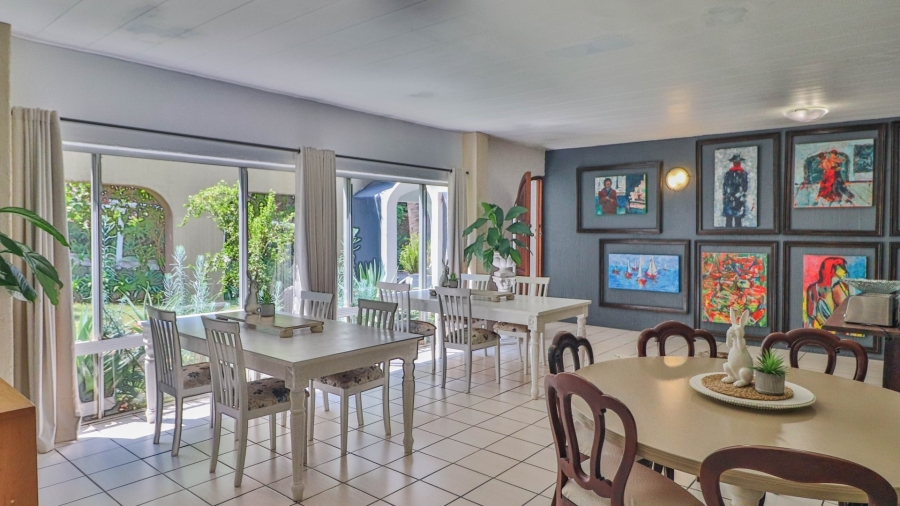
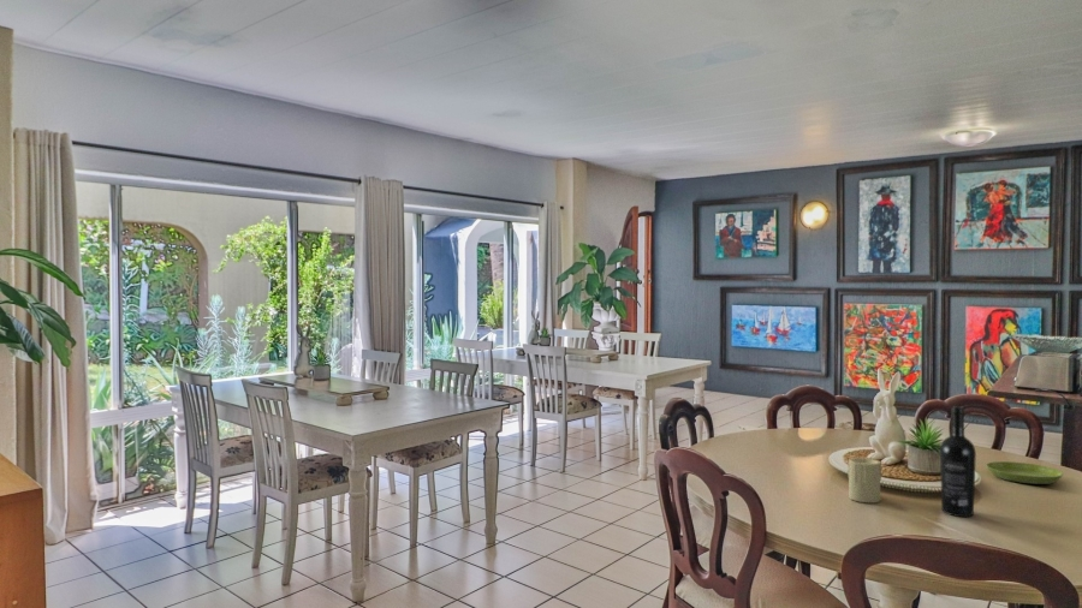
+ saucer (1023, 472)
+ candle (864, 478)
+ wine bottle (957, 459)
